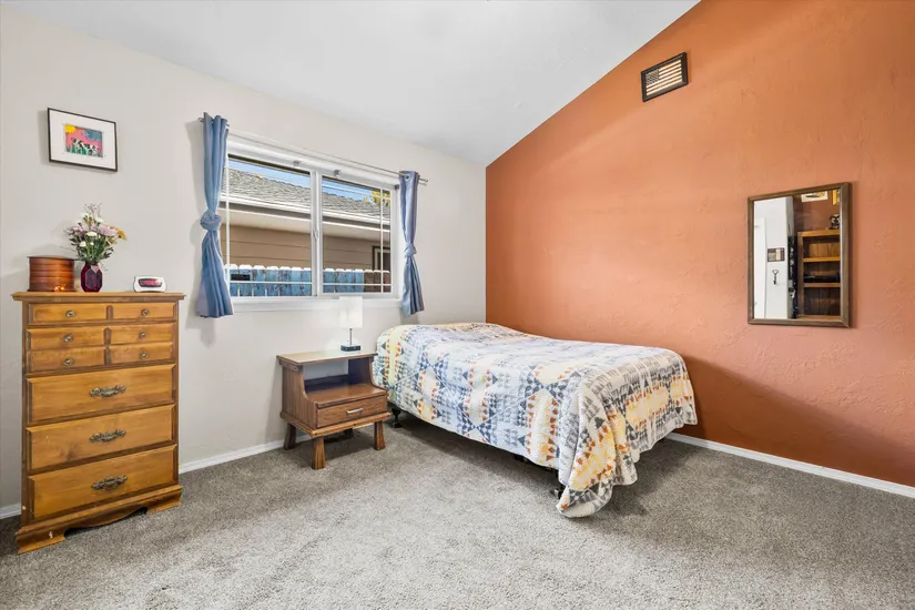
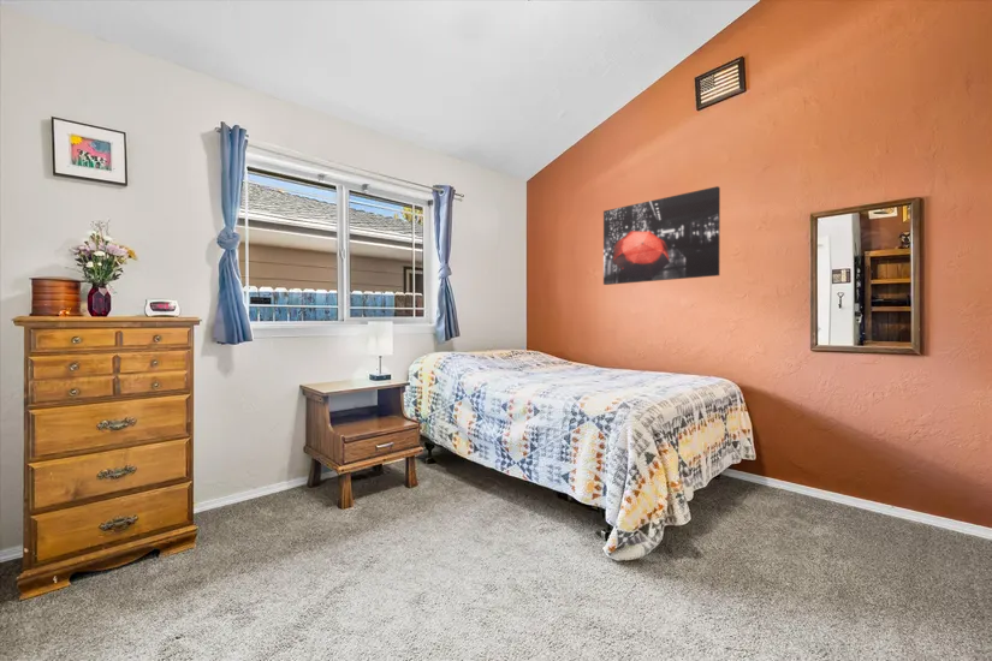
+ wall art (655, 240)
